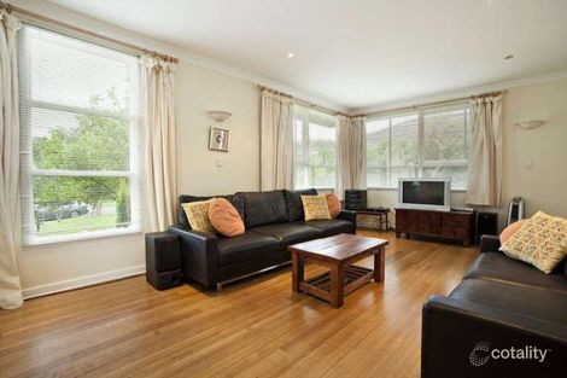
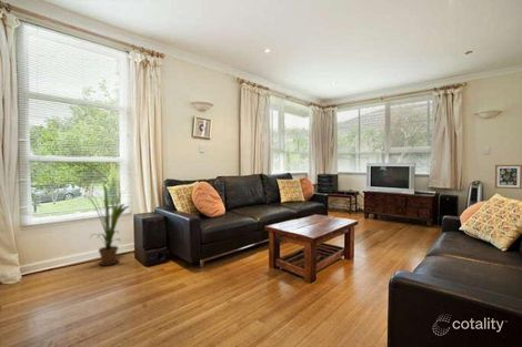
+ wall art (508, 176)
+ house plant (104, 222)
